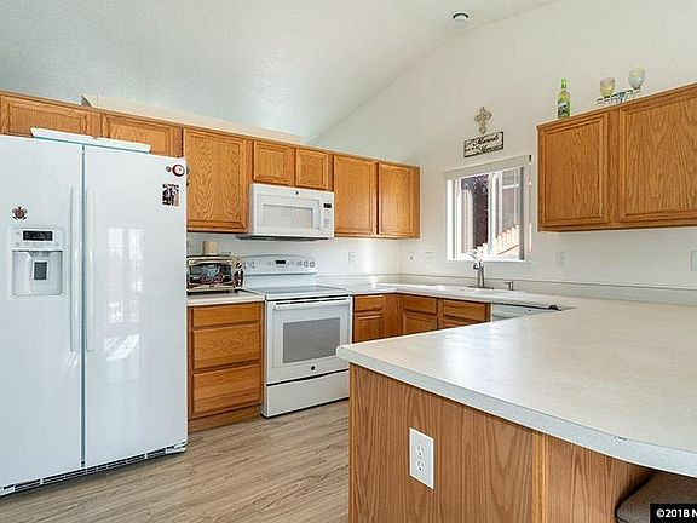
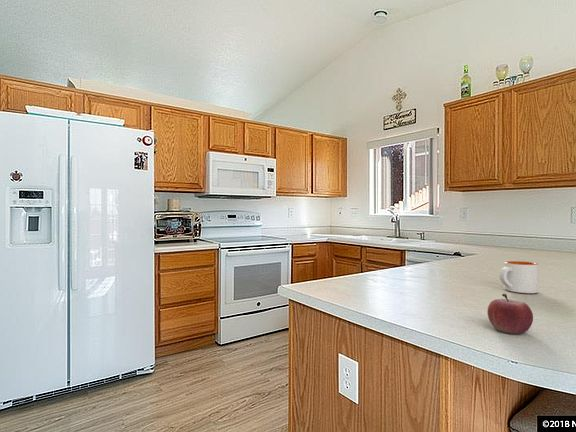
+ mug (517, 276)
+ fruit (509, 311)
